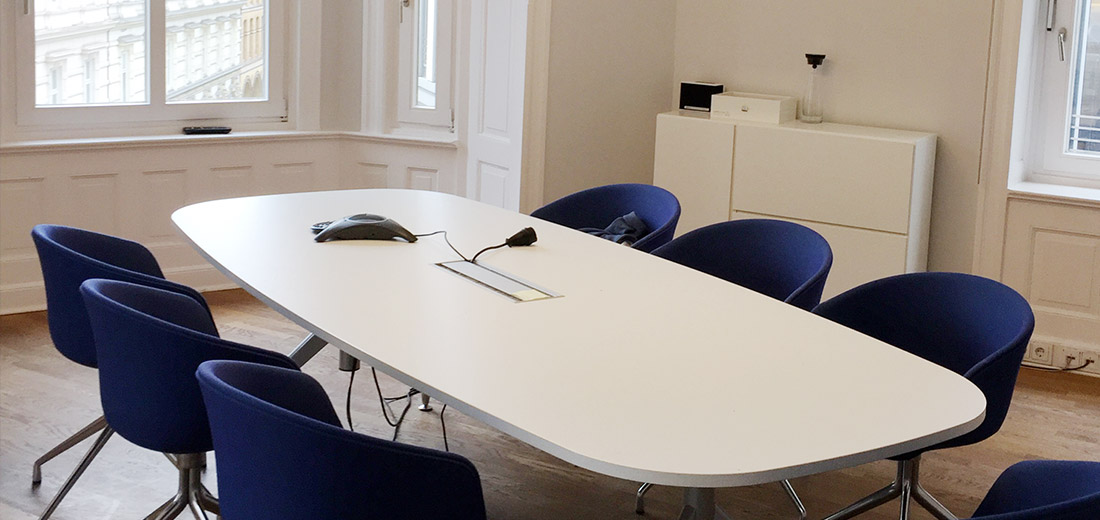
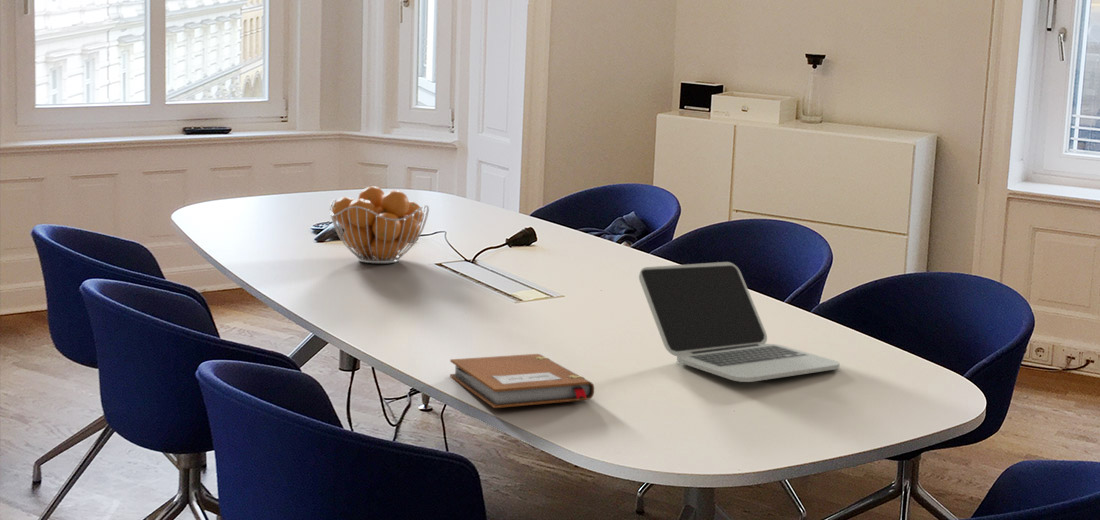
+ notebook (521, 379)
+ fruit basket (379, 224)
+ laptop (738, 317)
